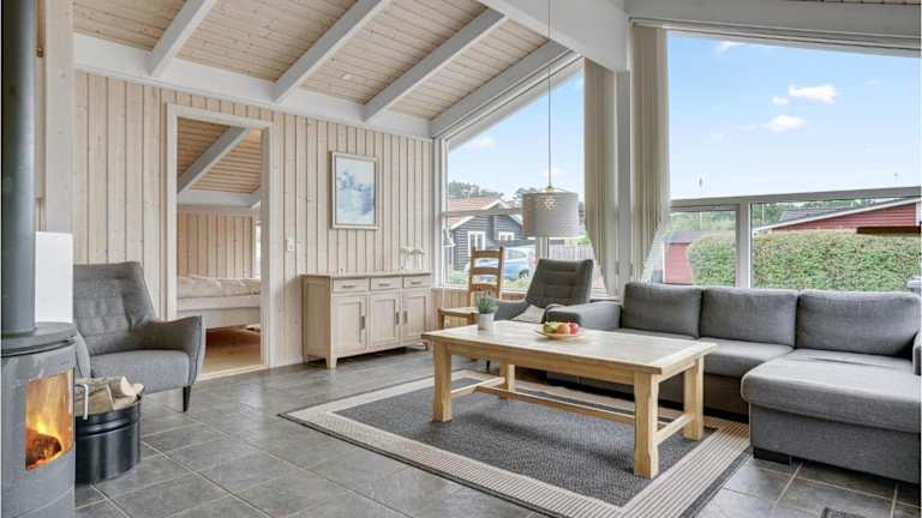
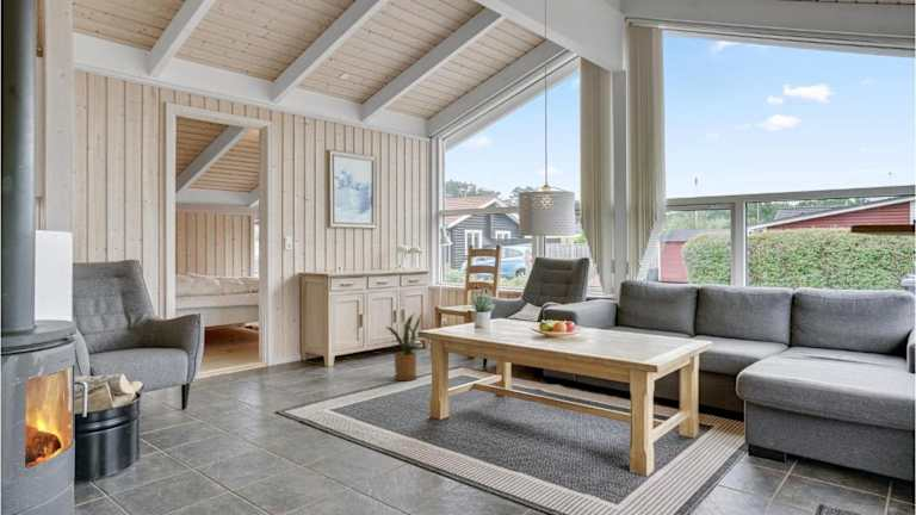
+ house plant (402, 346)
